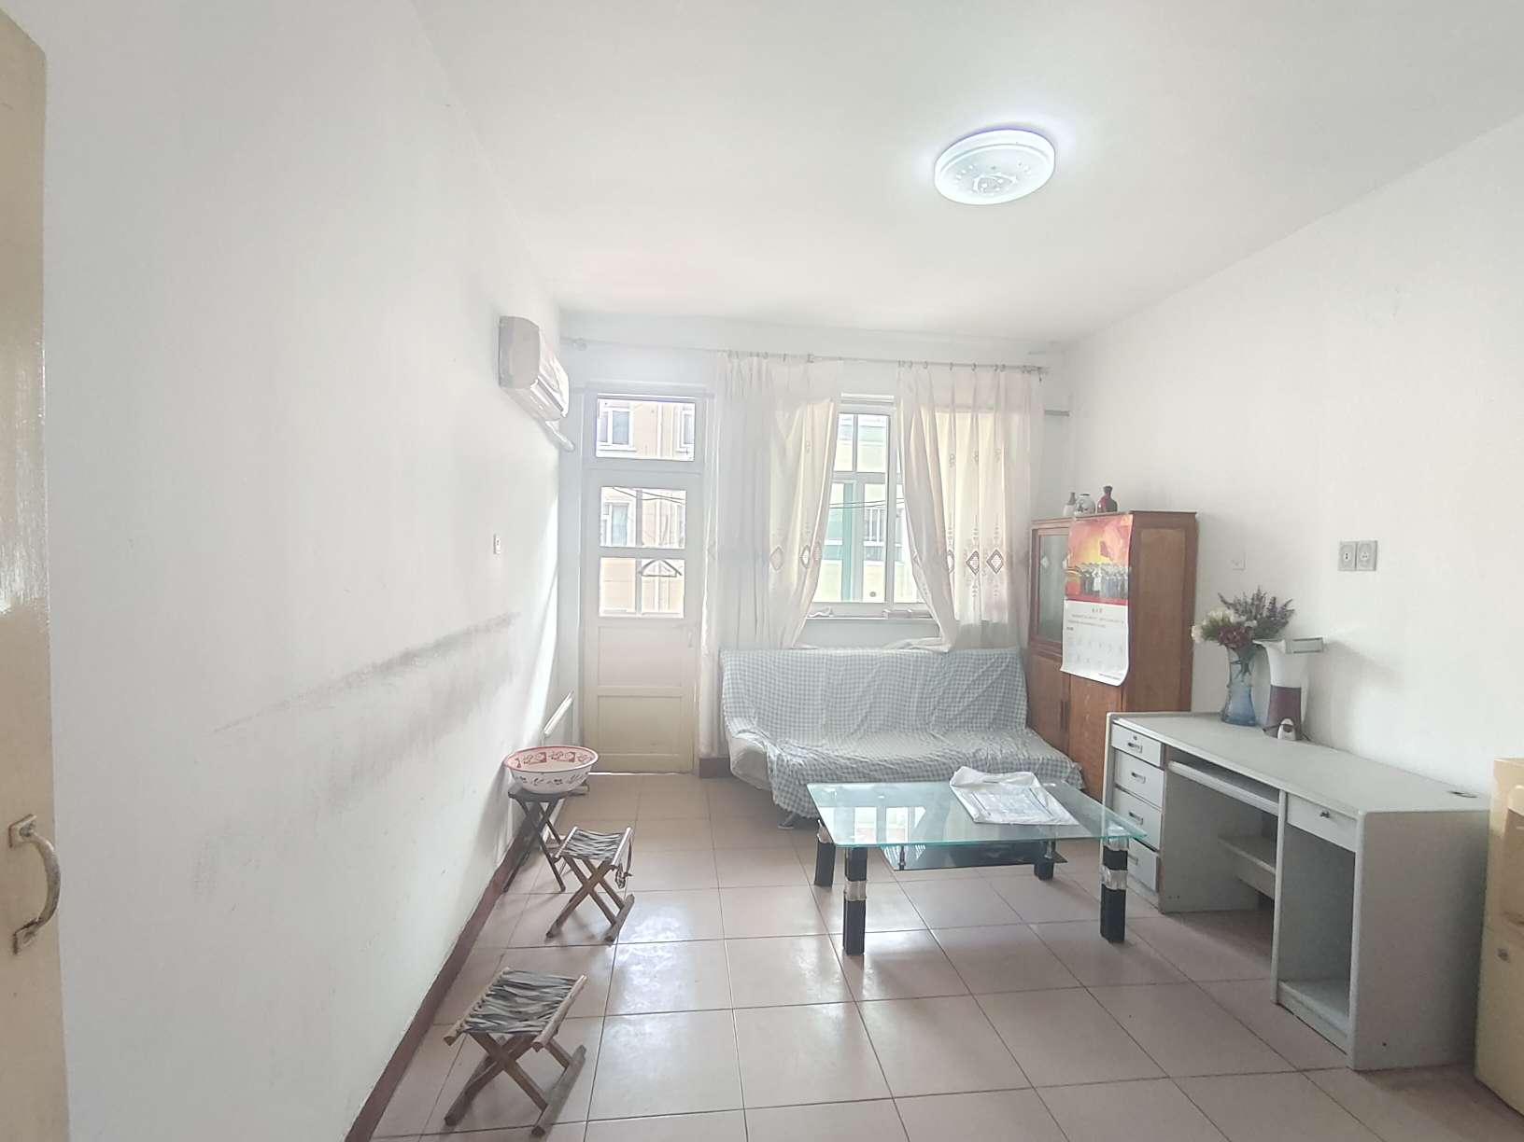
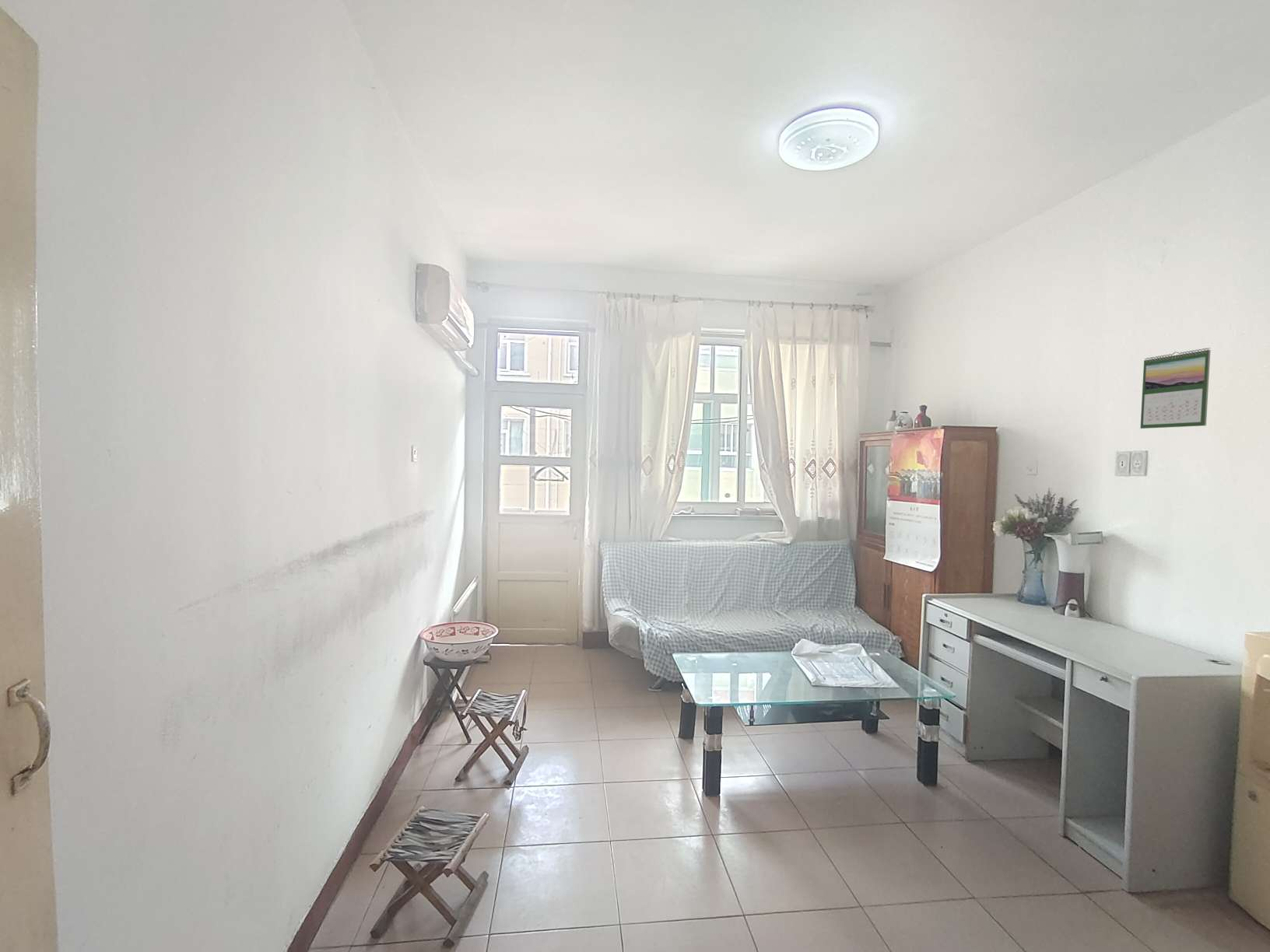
+ calendar (1174, 389)
